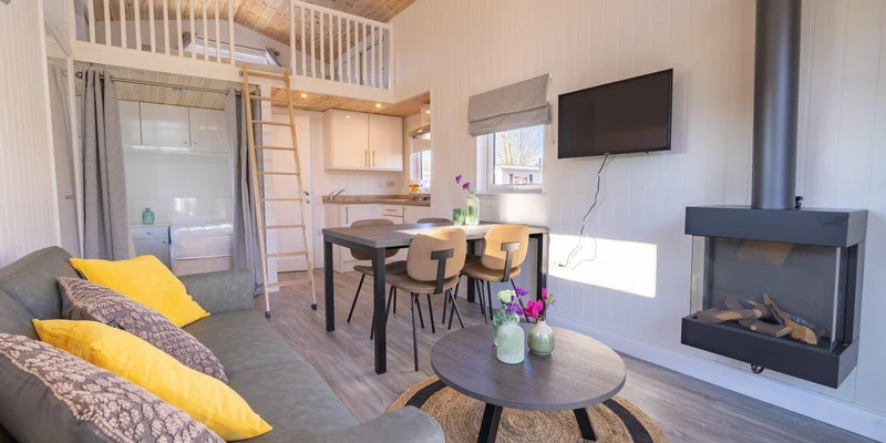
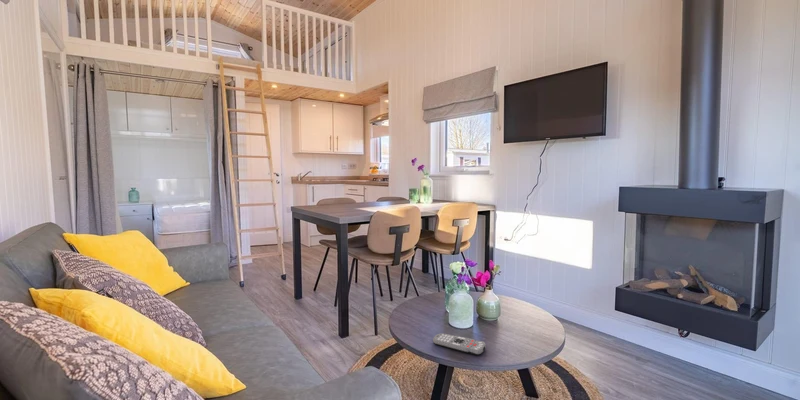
+ remote control (458, 343)
